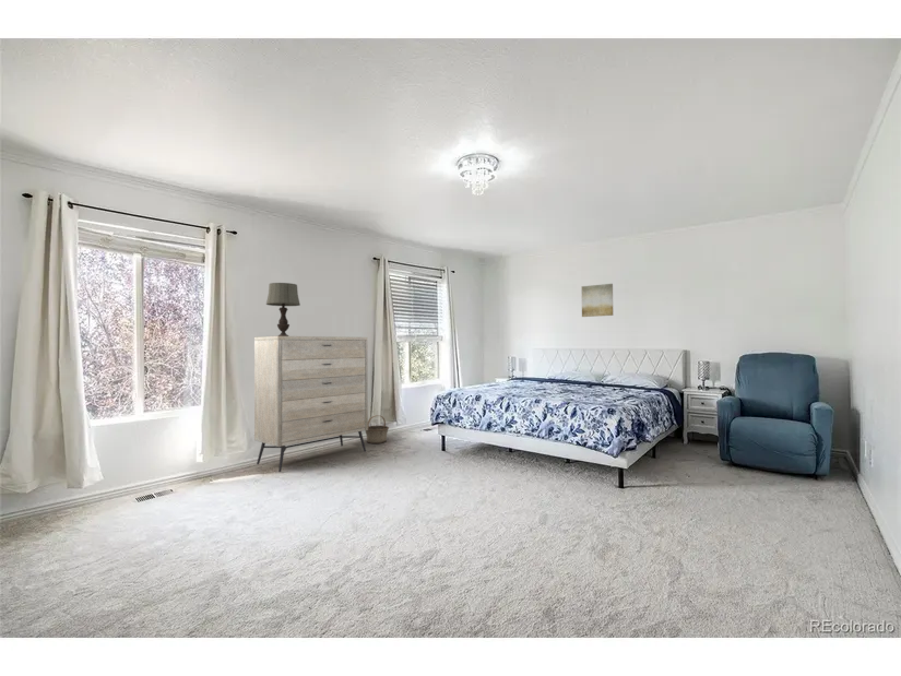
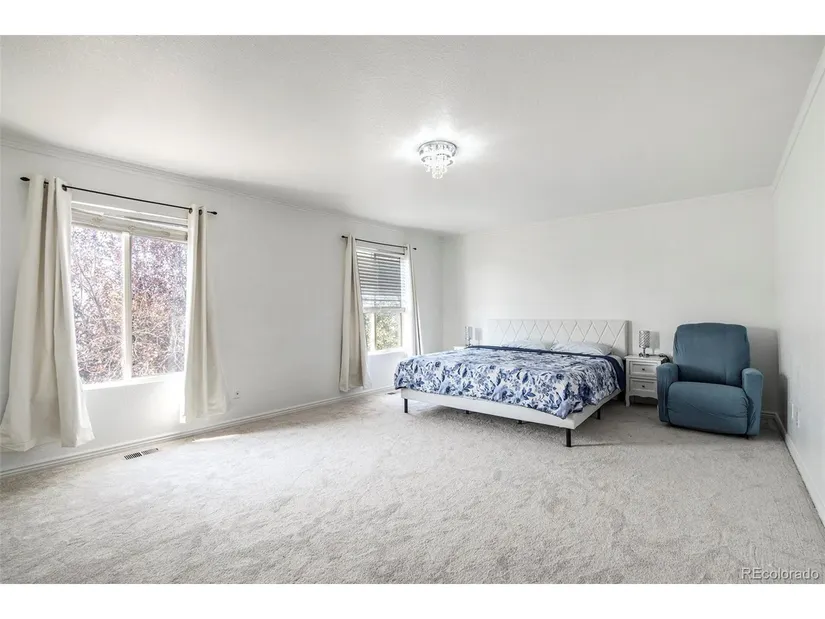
- table lamp (283, 310)
- wall art (596, 300)
- dresser (313, 396)
- basket (376, 428)
